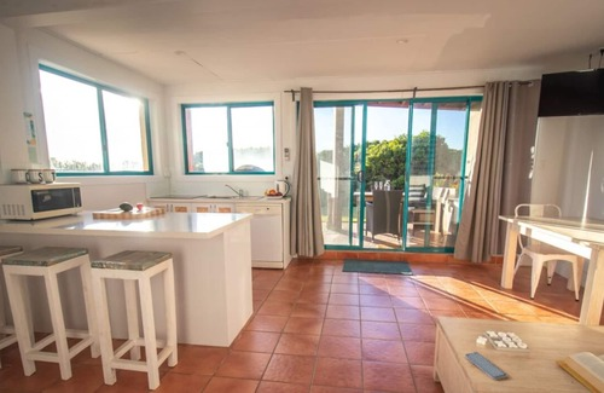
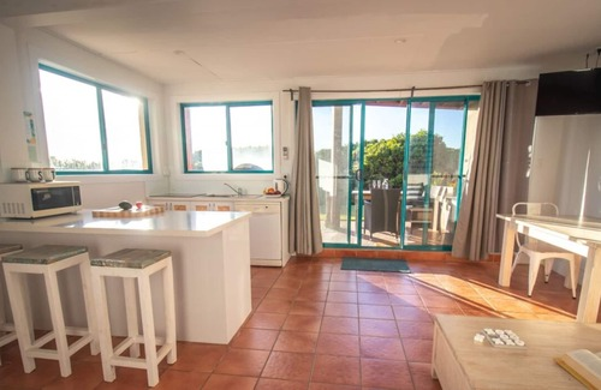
- smartphone (484, 364)
